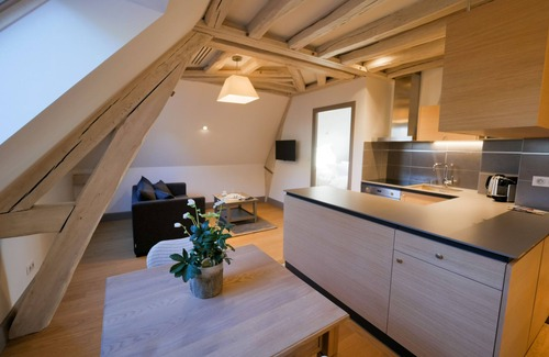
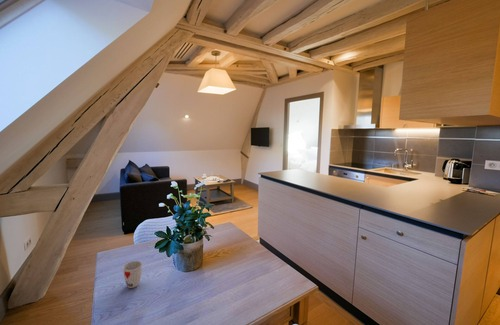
+ cup (133, 275)
